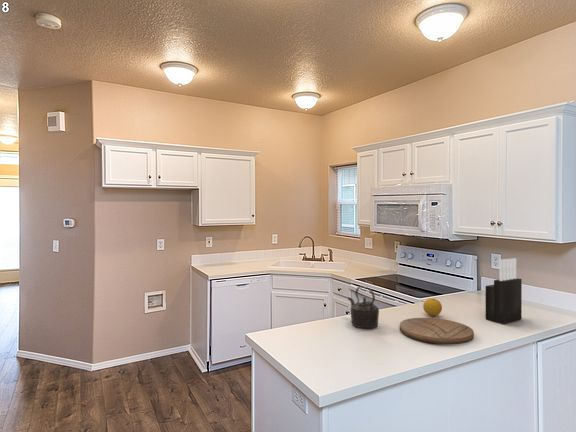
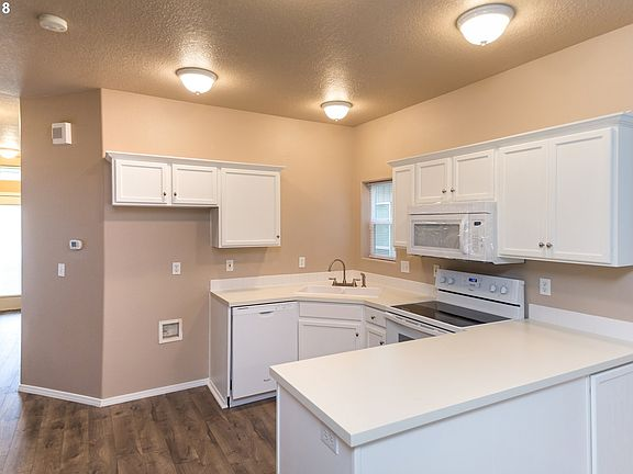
- knife block (501, 288)
- kettle (360, 304)
- fruit (432, 307)
- cutting board (435, 329)
